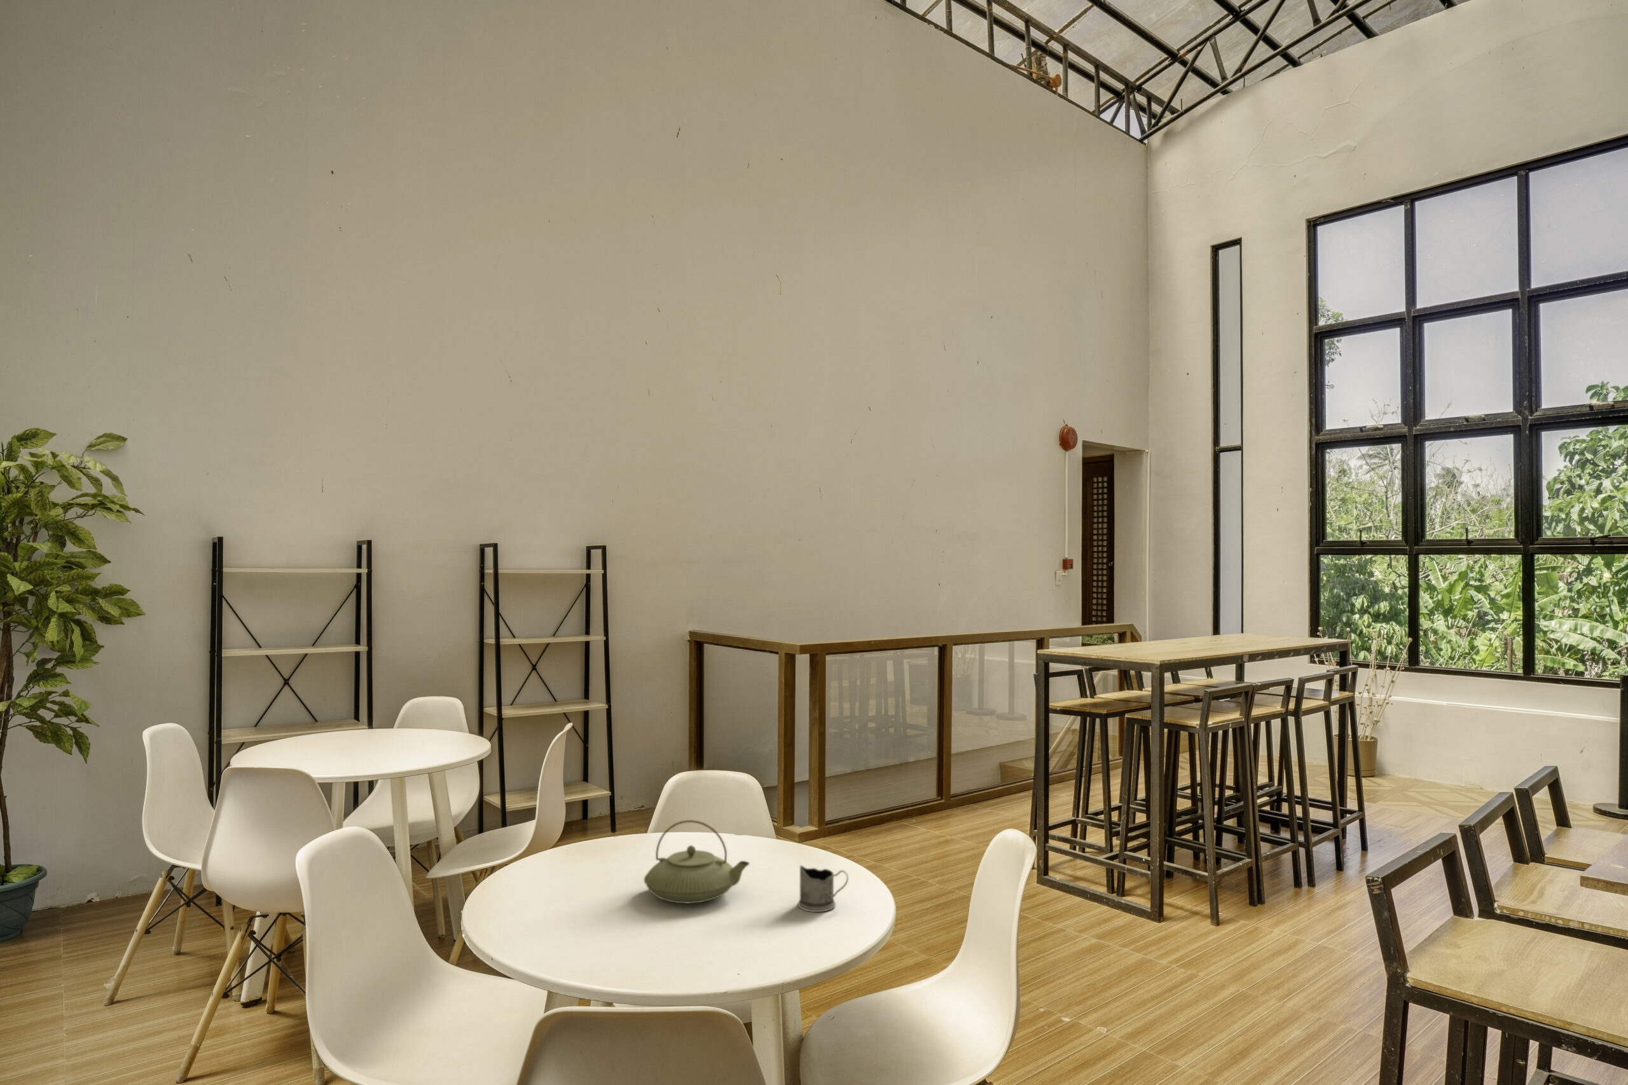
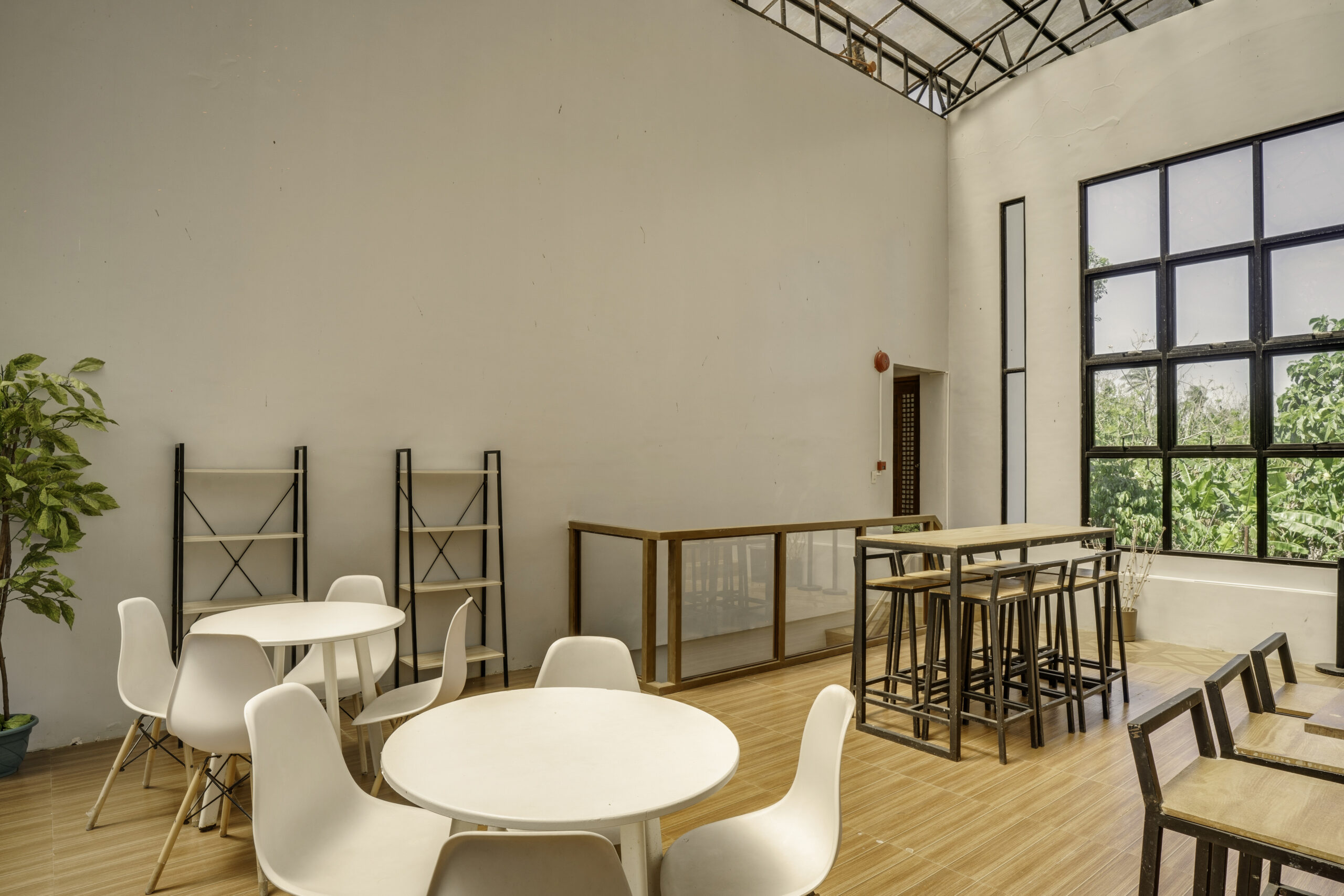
- teapot (697, 857)
- tea glass holder (822, 885)
